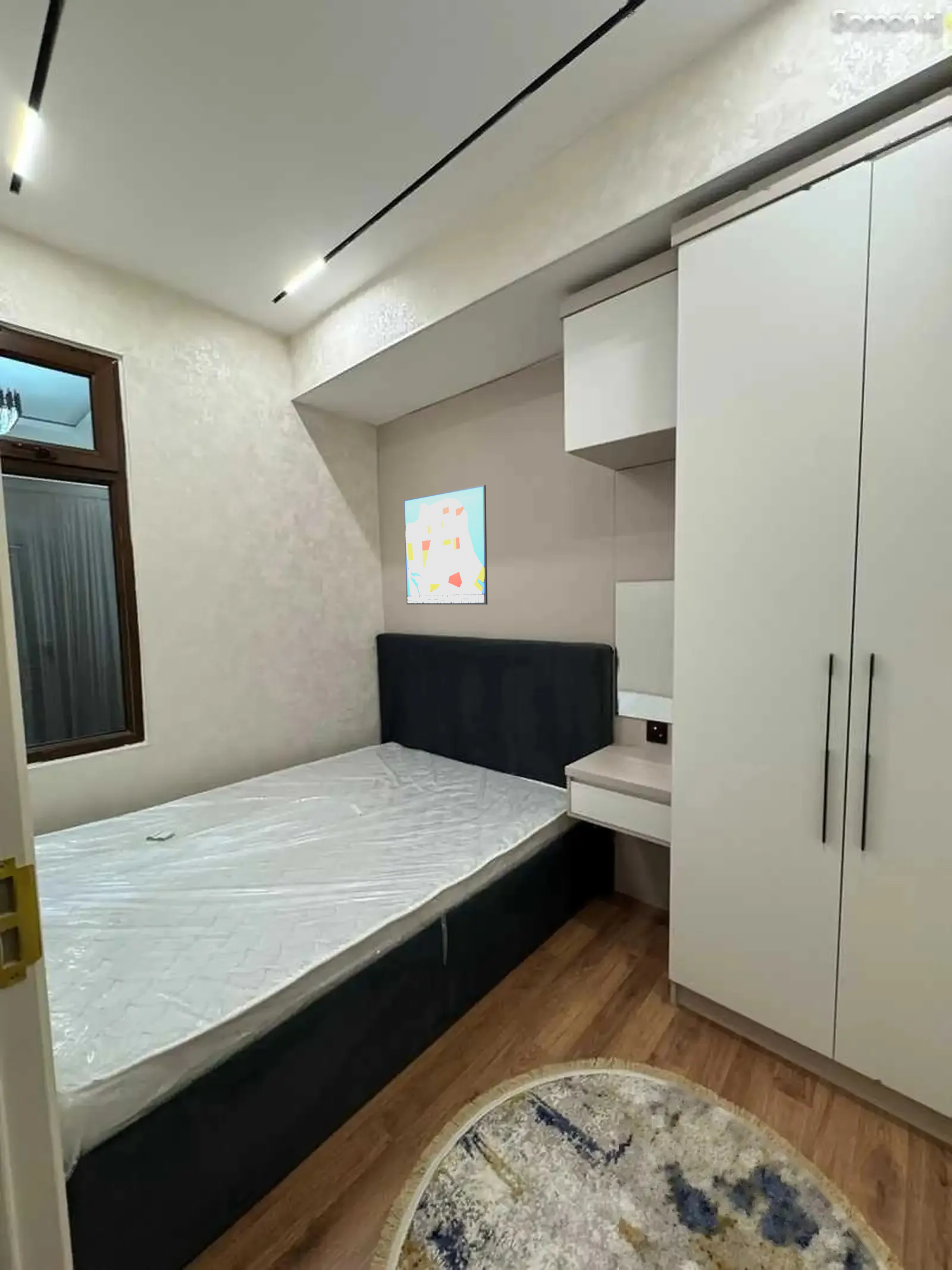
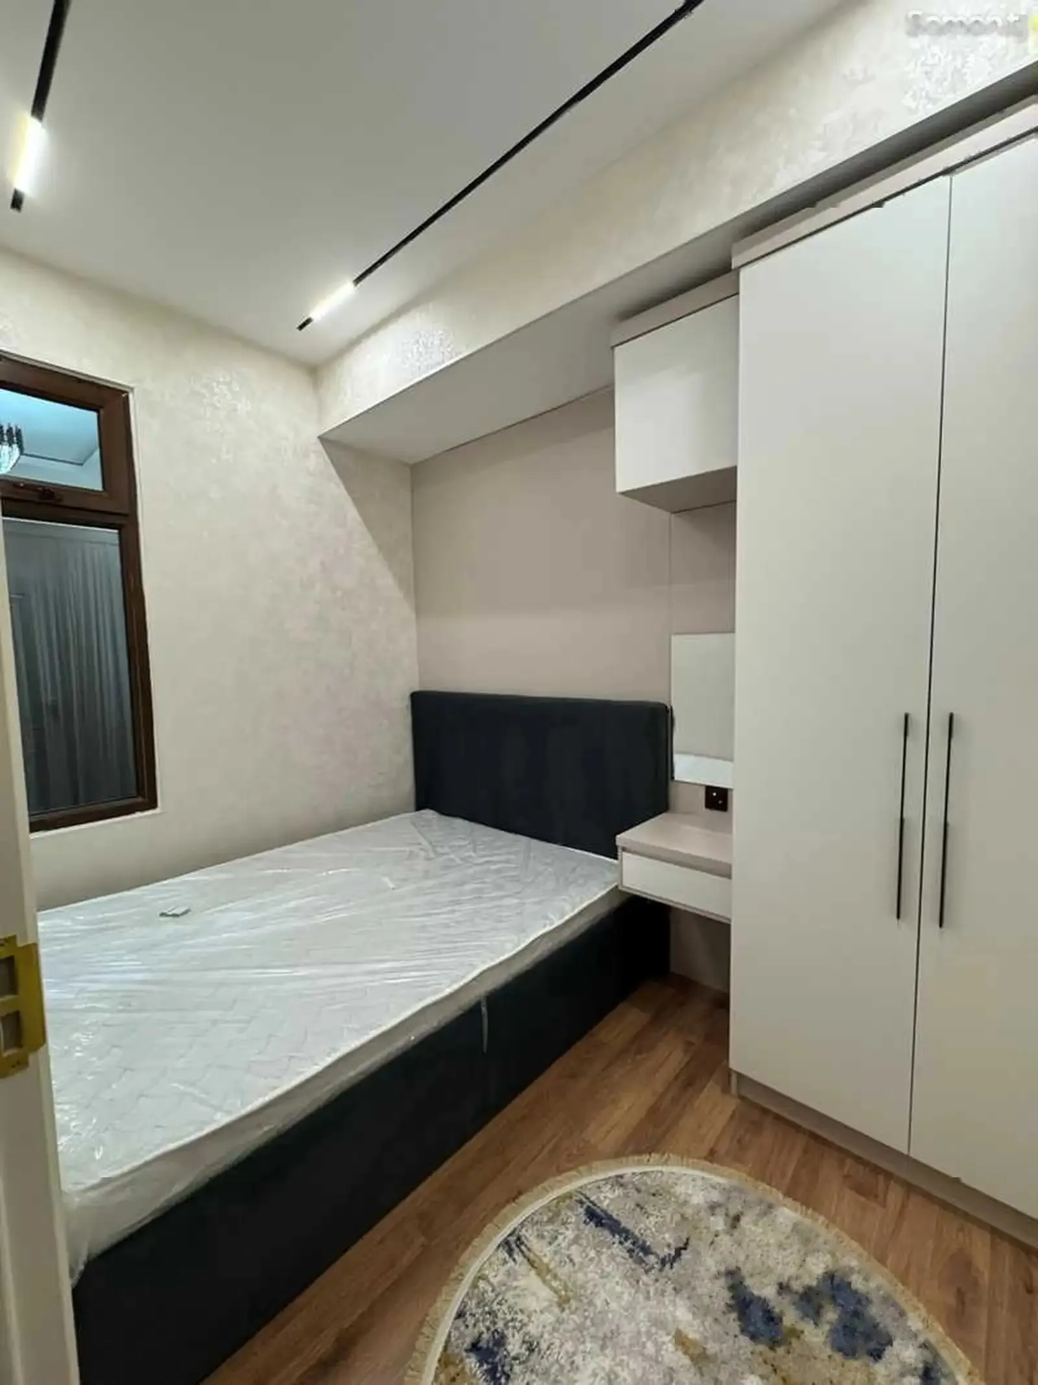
- wall art (443, 549)
